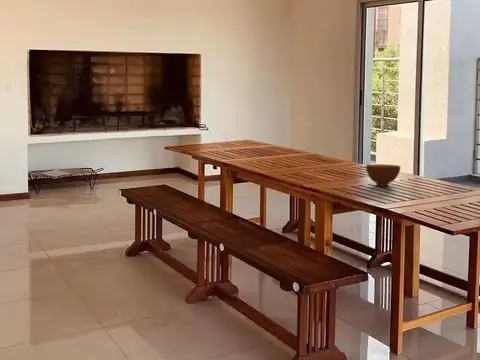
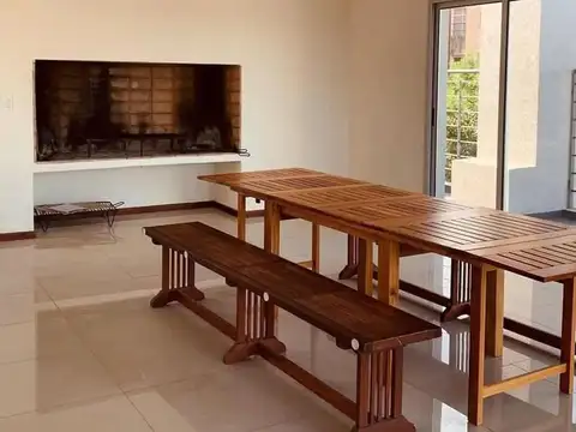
- bowl (382, 175)
